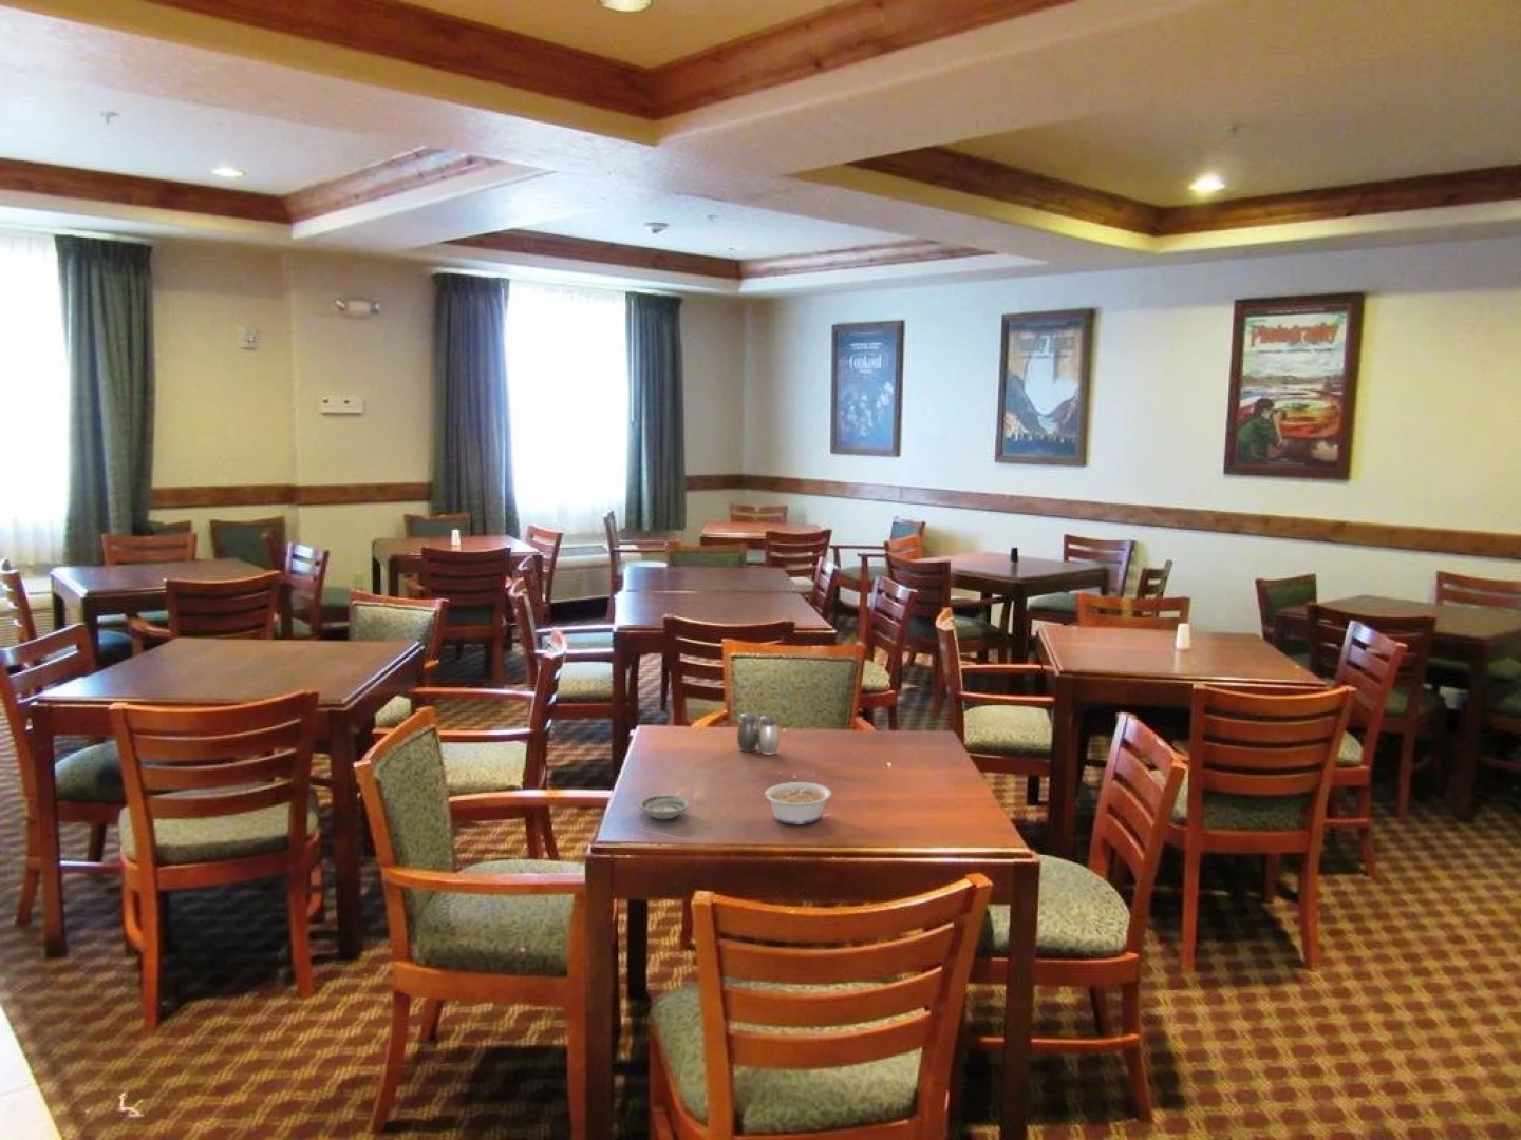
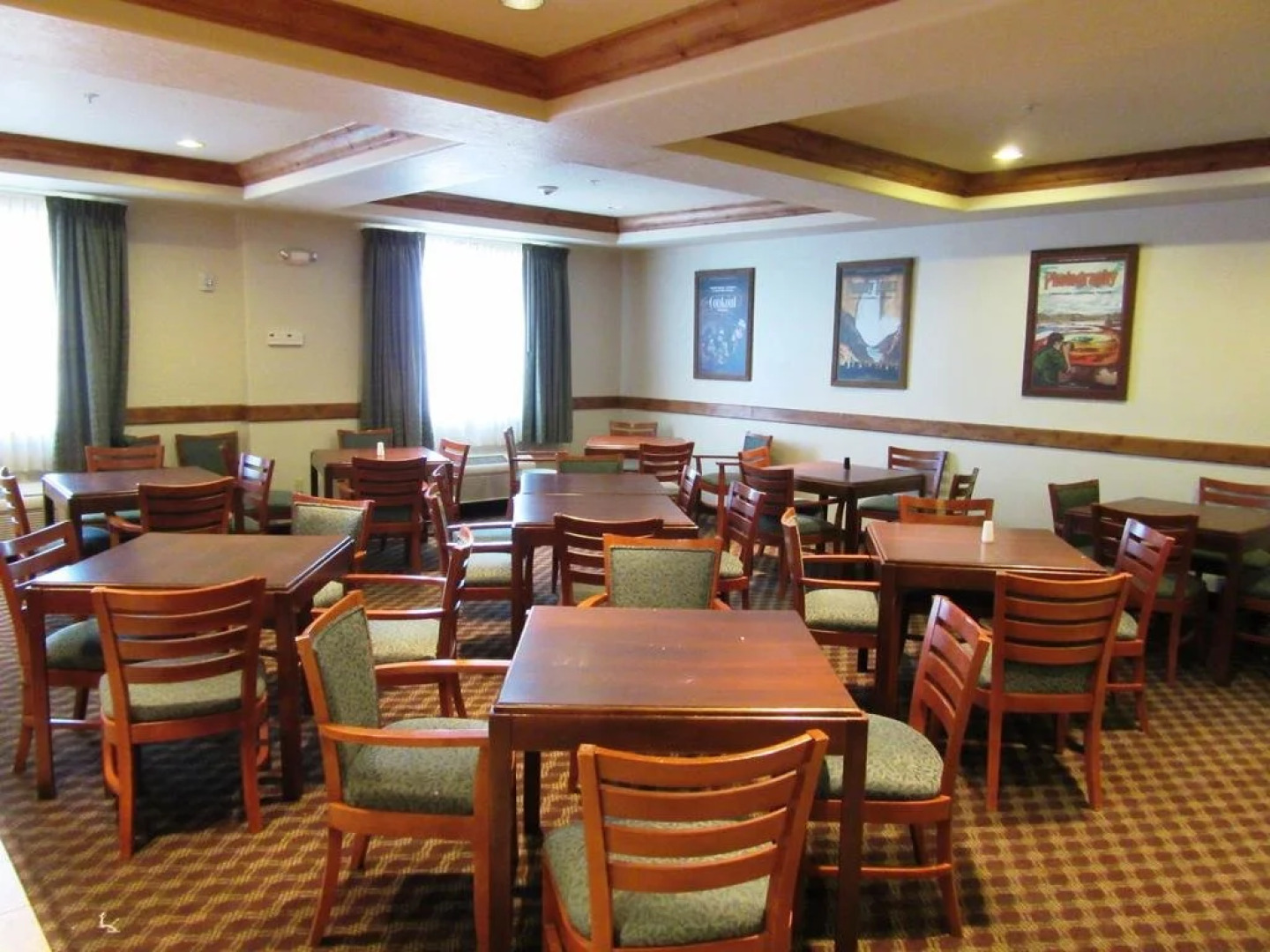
- salt and pepper shaker (757, 733)
- saucer (663, 808)
- legume (795, 802)
